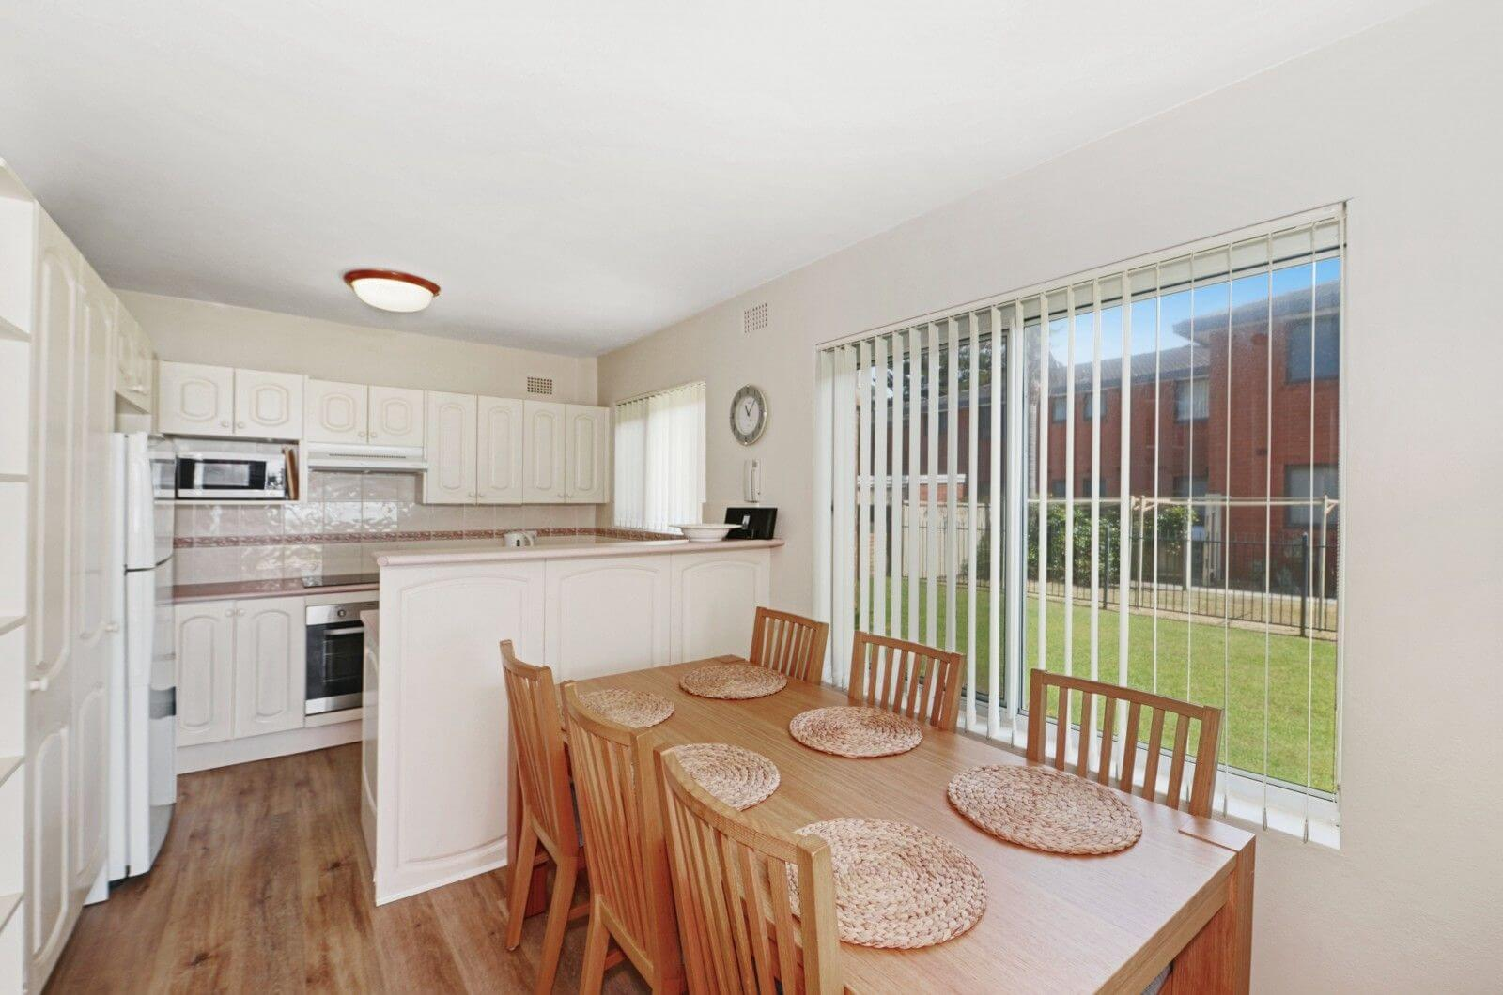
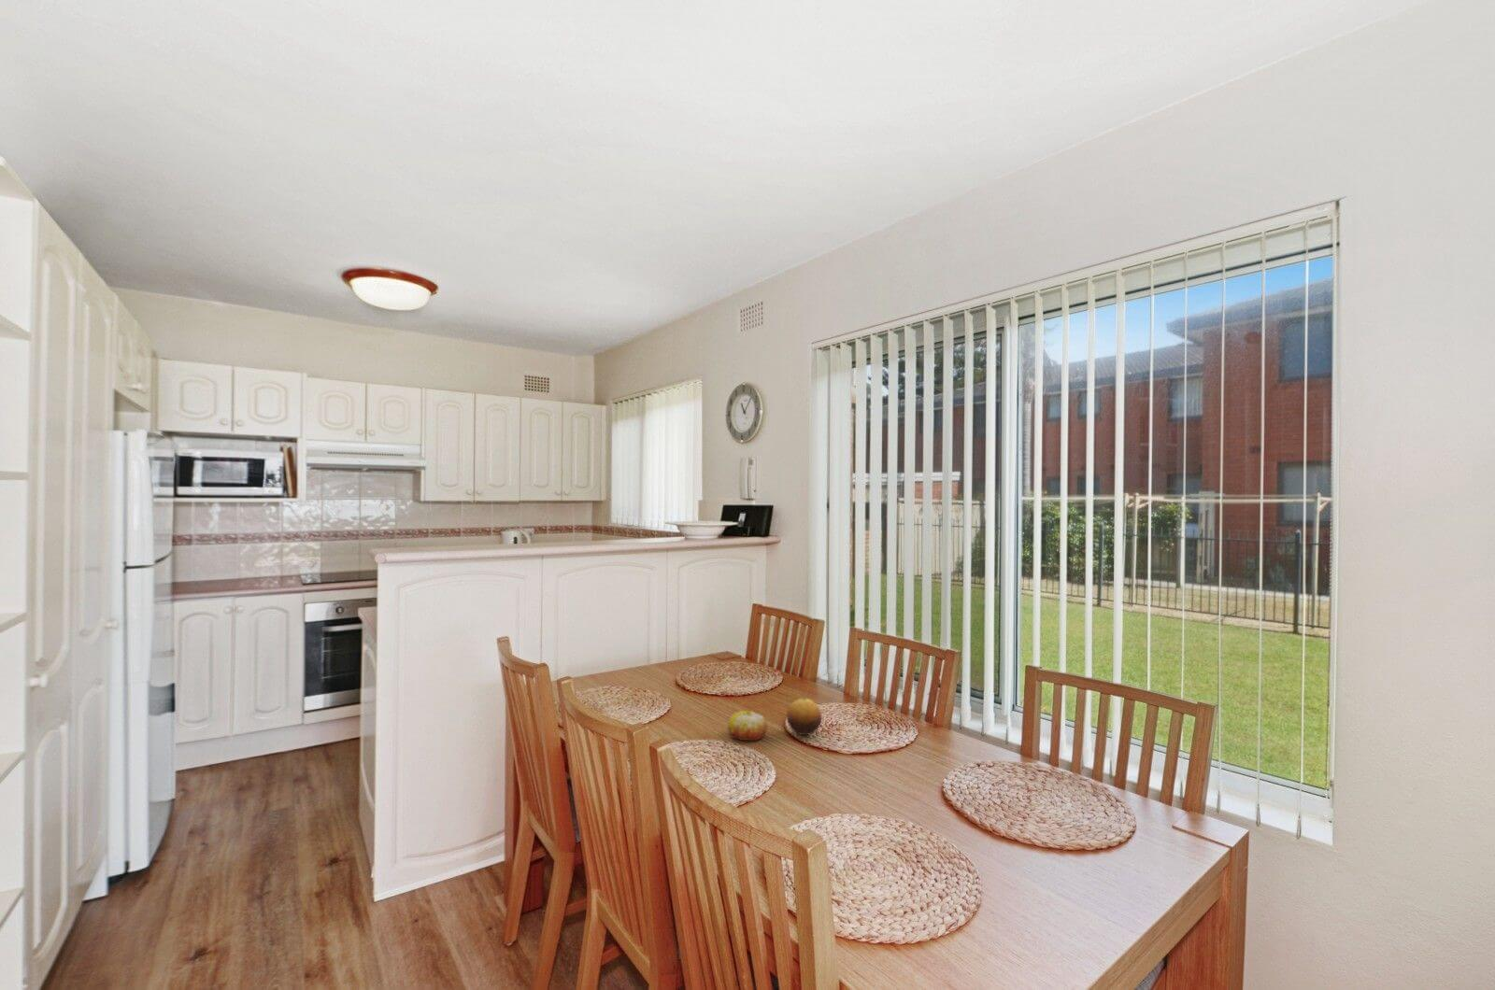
+ fruit (803, 715)
+ fruit (747, 724)
